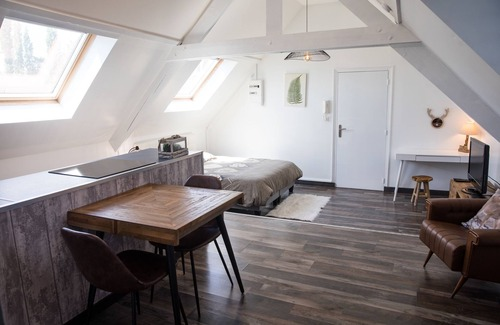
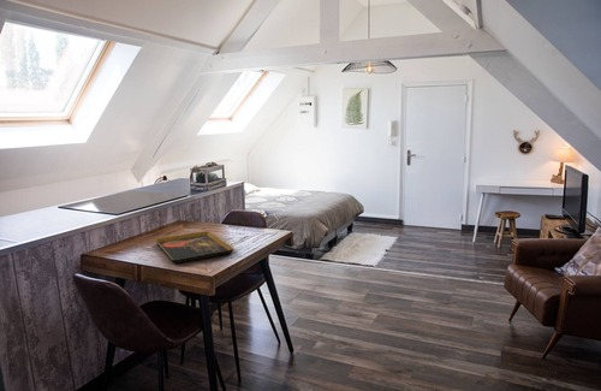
+ decorative tray (192, 245)
